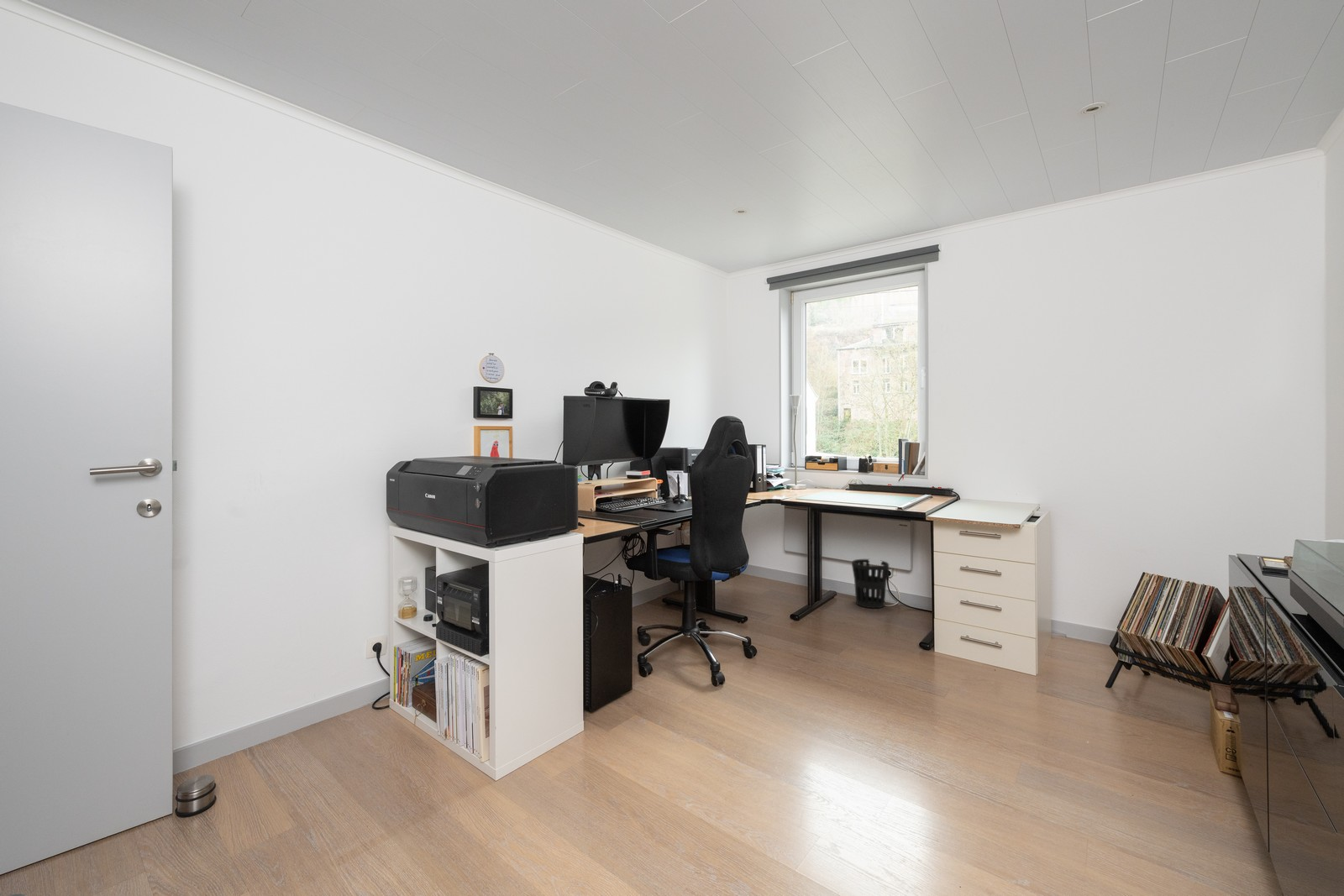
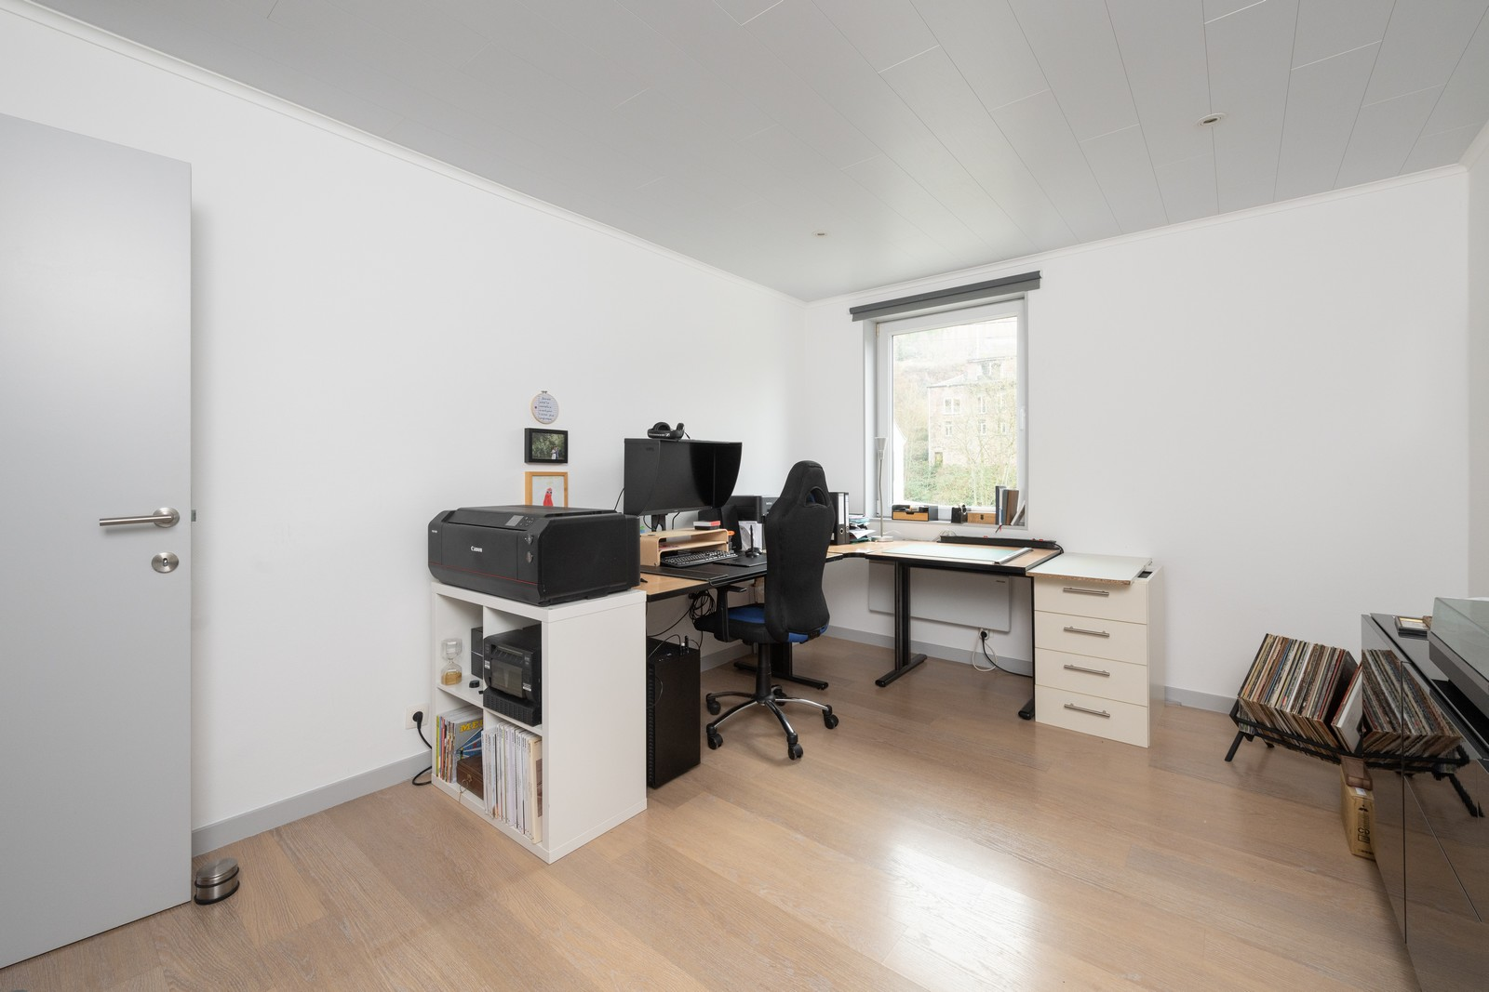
- wastebasket (869, 583)
